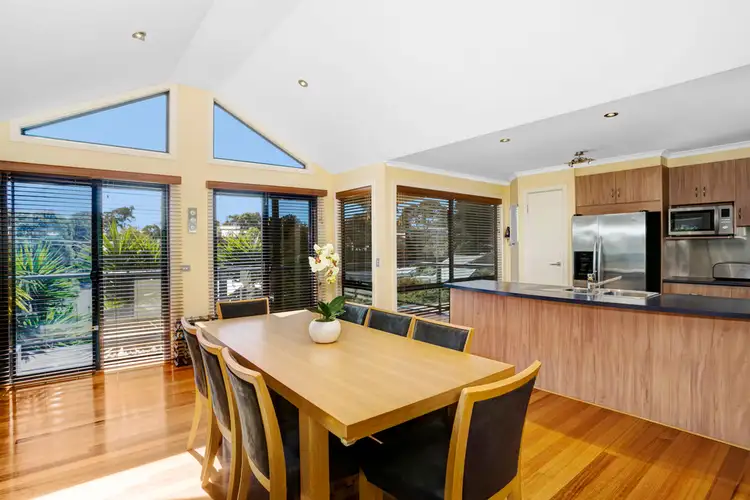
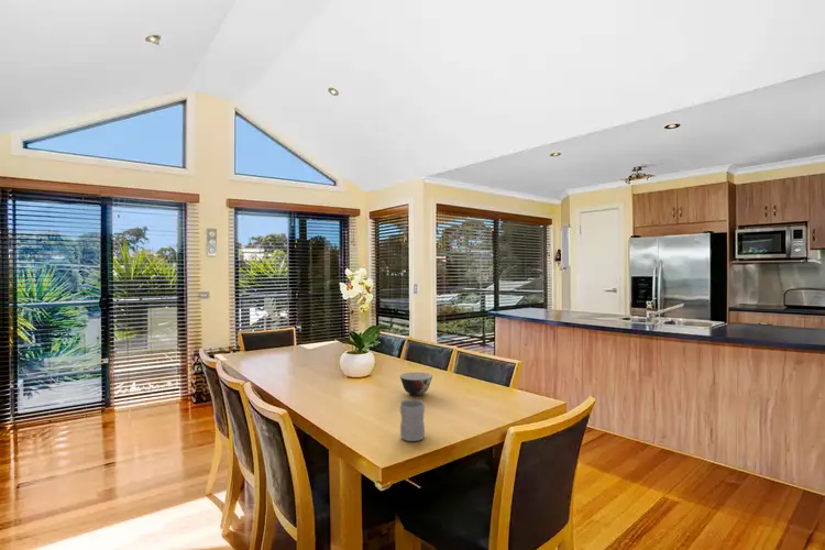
+ mug (415, 418)
+ soup bowl (416, 385)
